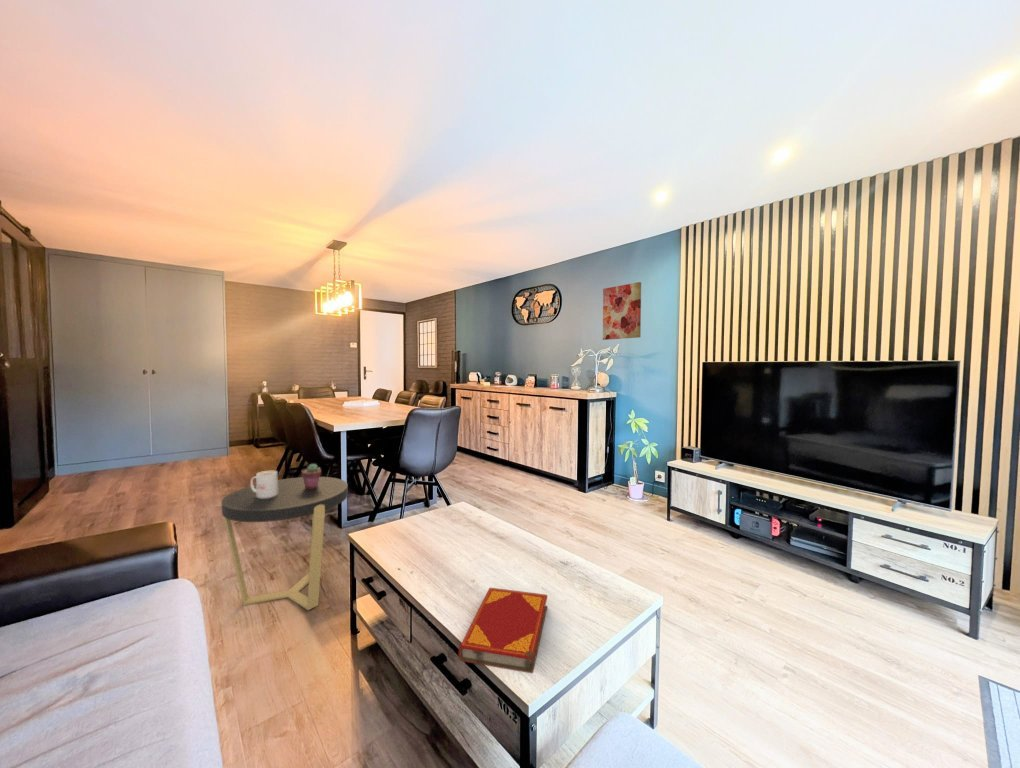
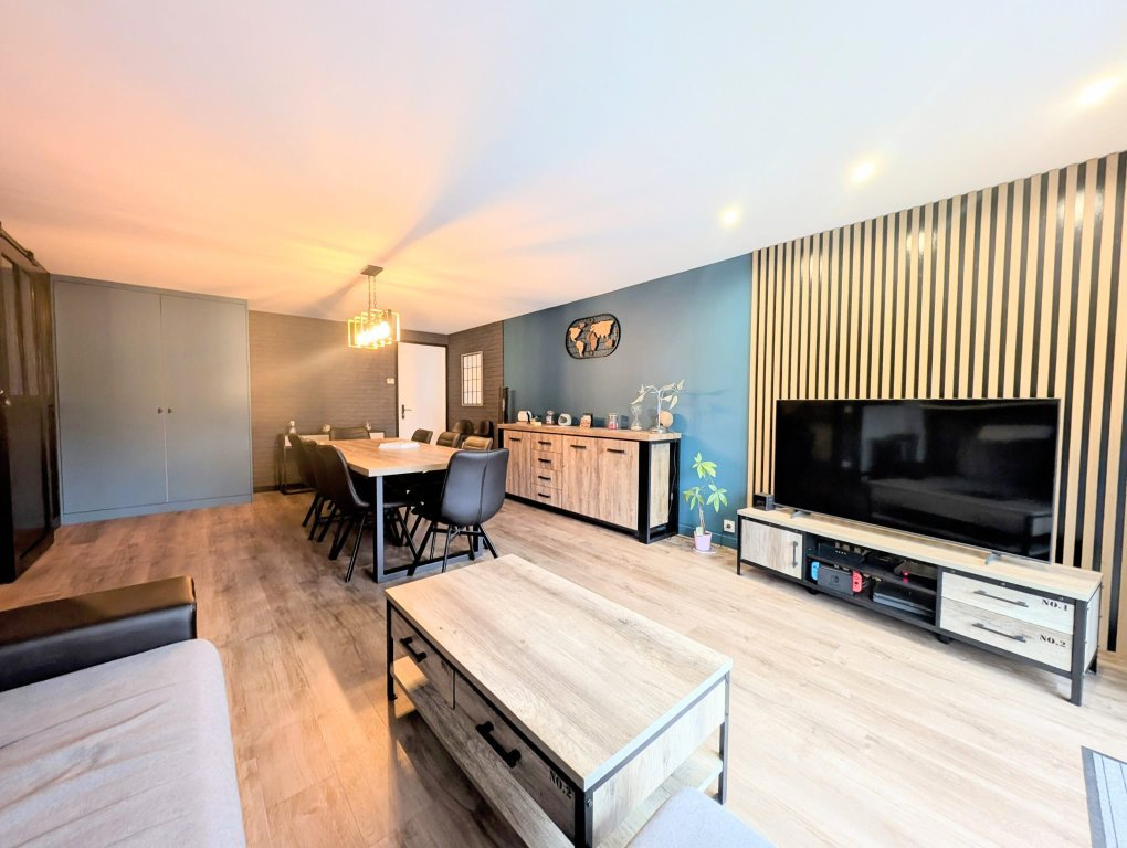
- wall art (621, 312)
- side table (310, 547)
- mug (263, 483)
- potted succulent (311, 475)
- hardback book (507, 624)
